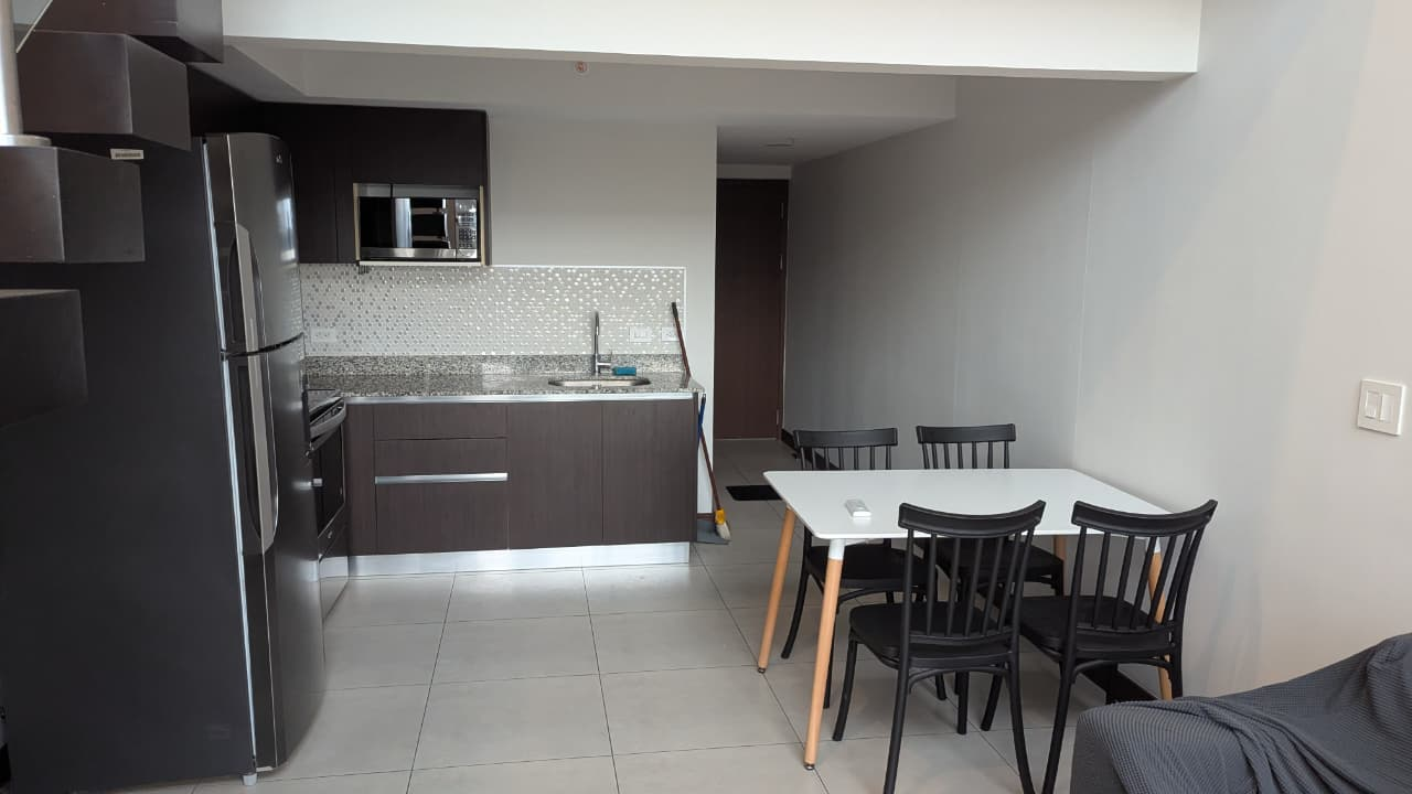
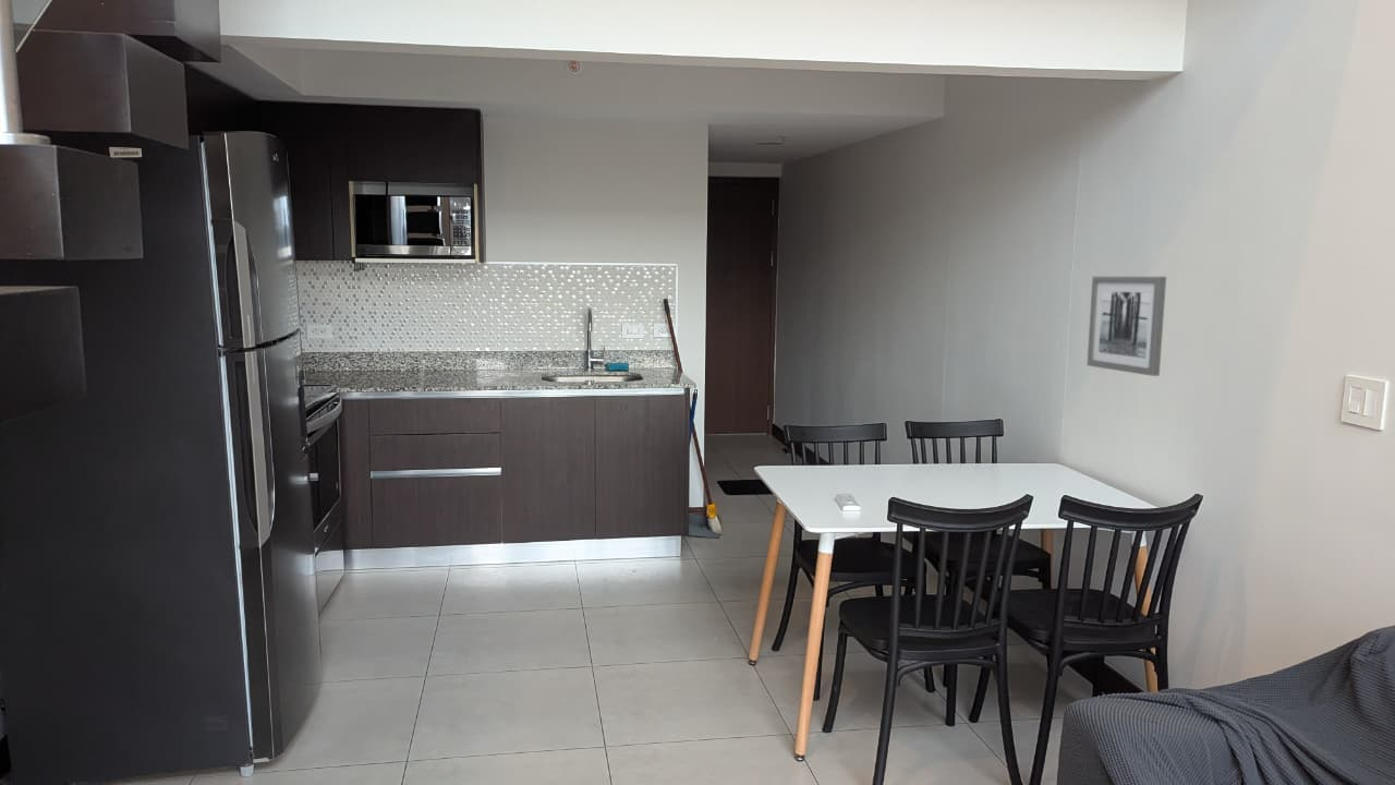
+ wall art (1124, 323)
